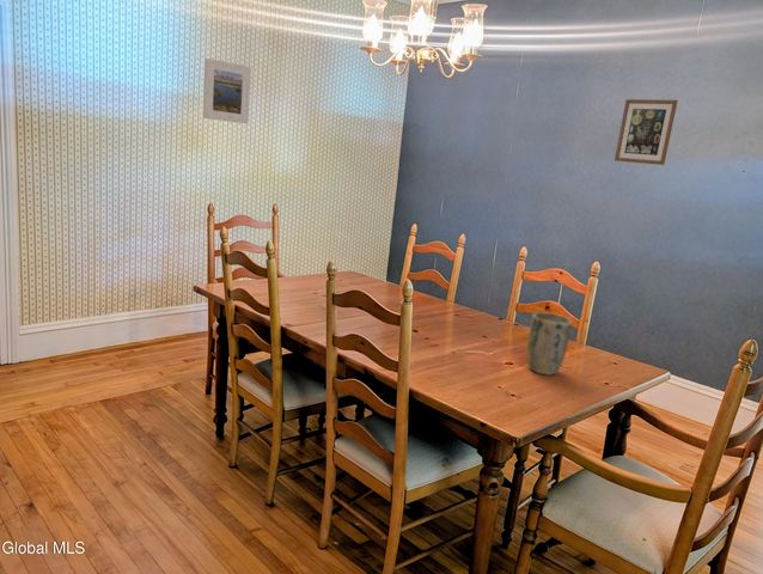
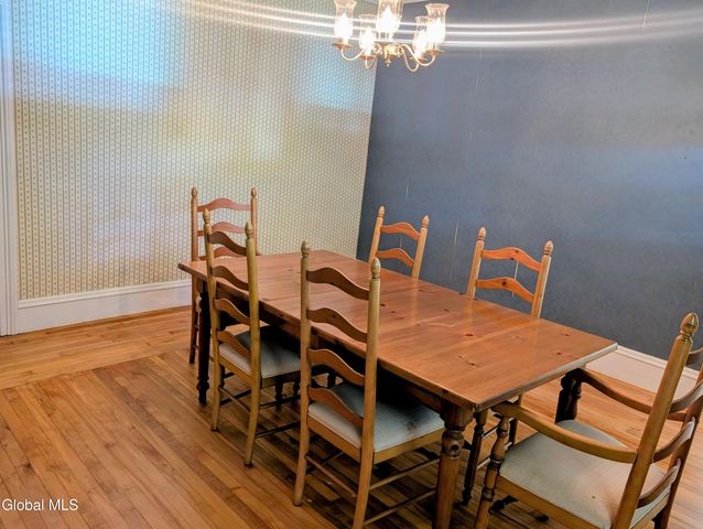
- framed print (227, 92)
- plant pot (547, 343)
- wall art (645, 132)
